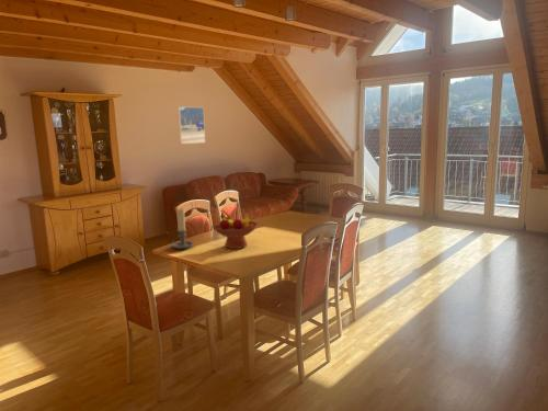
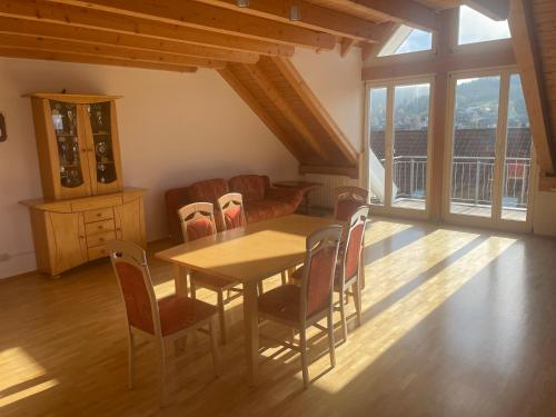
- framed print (192, 125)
- candle holder (180, 227)
- fruit bowl (235, 231)
